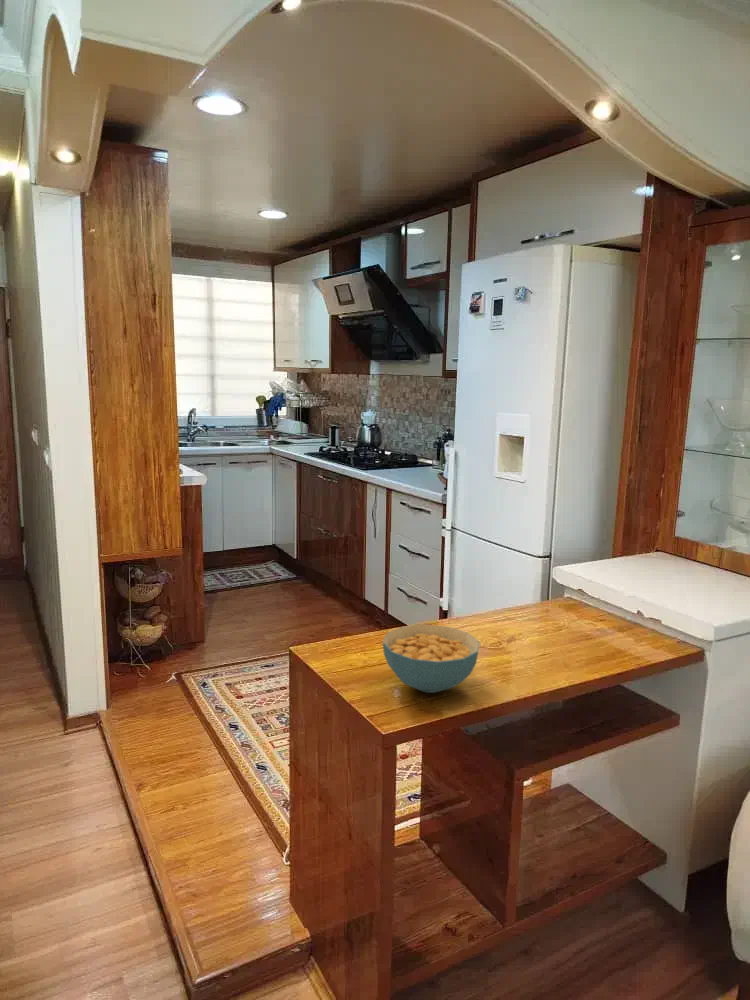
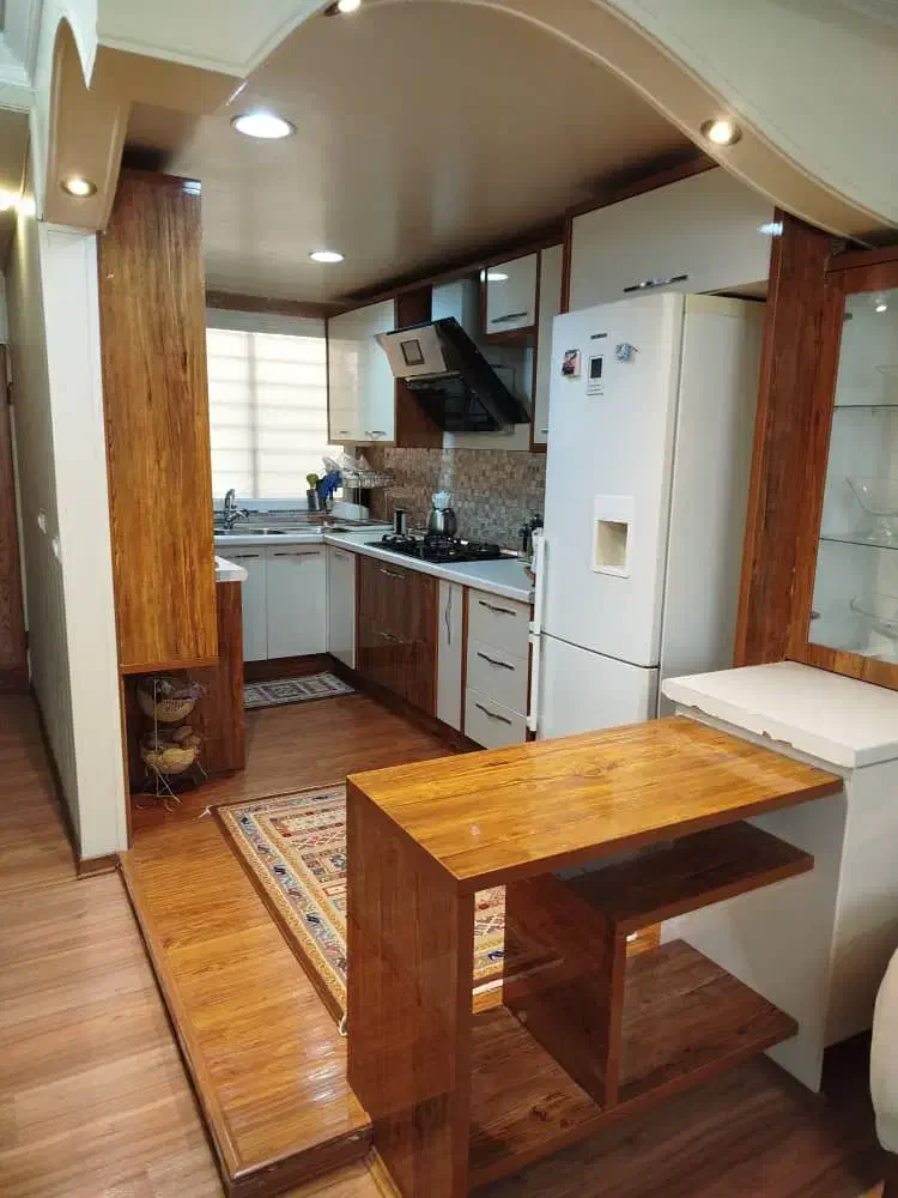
- cereal bowl (430, 664)
